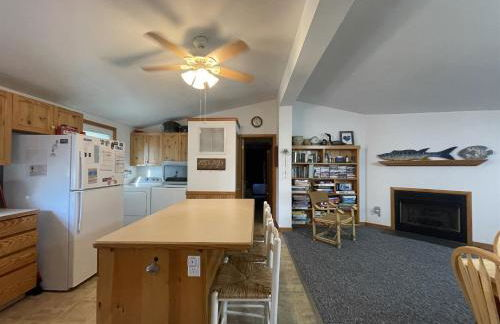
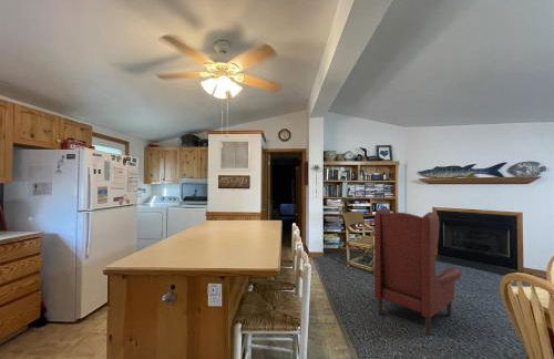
+ armchair (414, 261)
